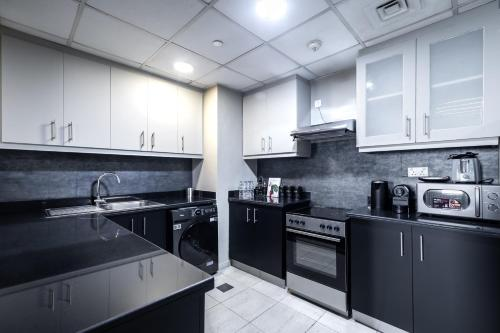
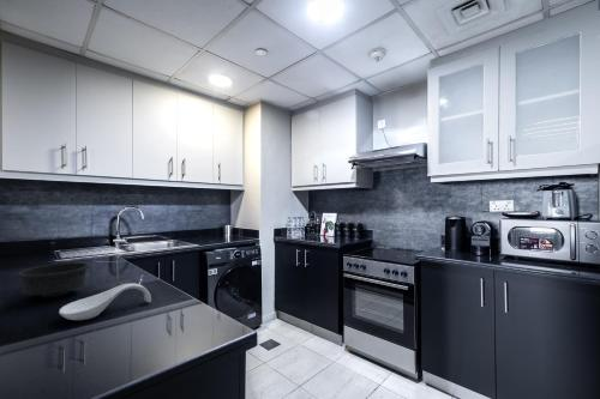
+ spoon rest (108, 300)
+ bowl (55, 282)
